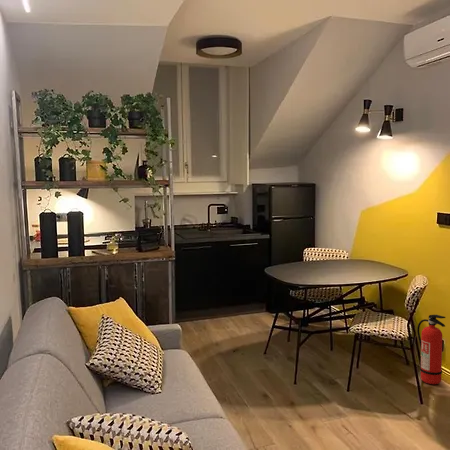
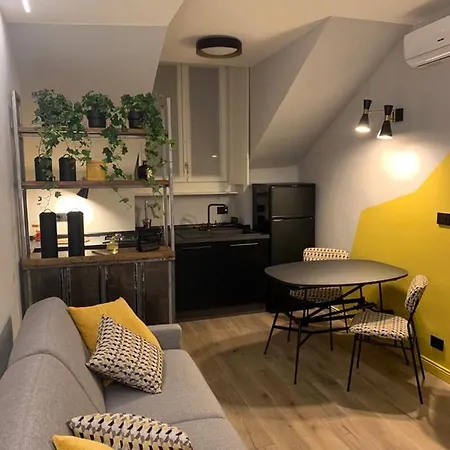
- fire extinguisher (429, 346)
